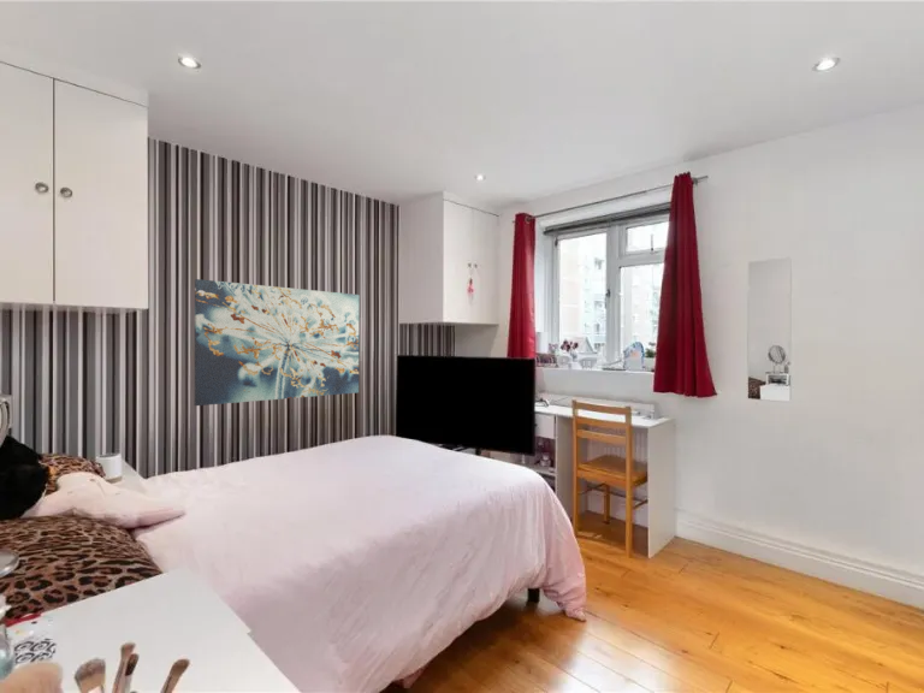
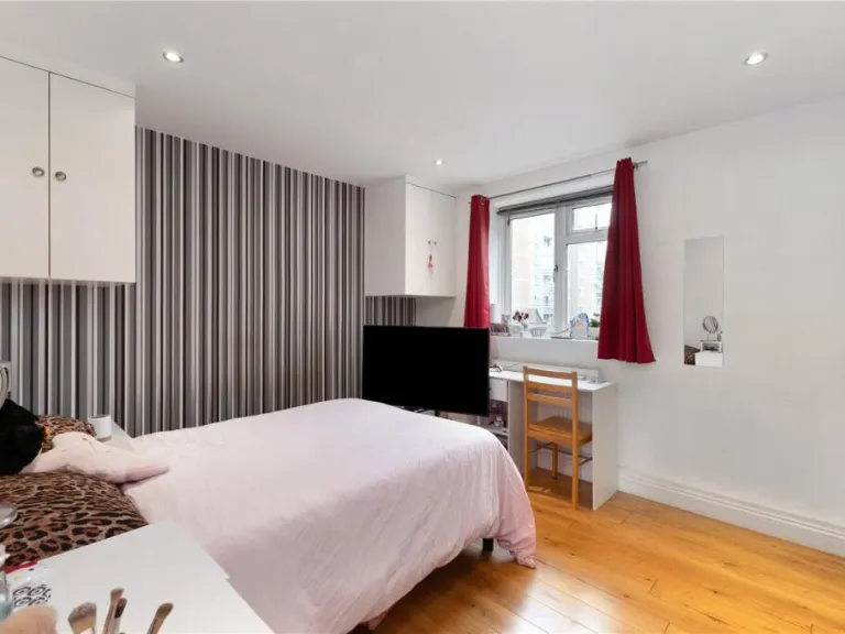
- wall art (286, 343)
